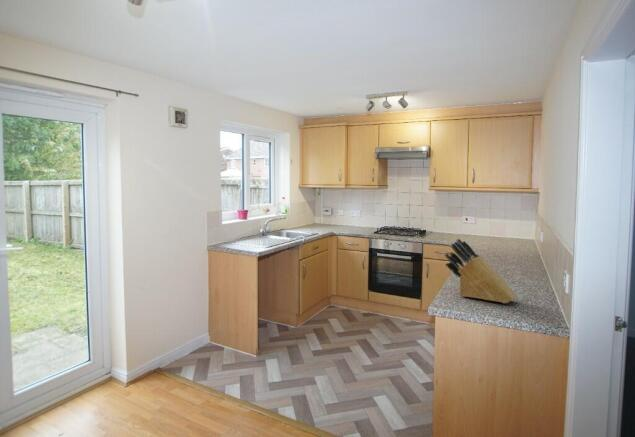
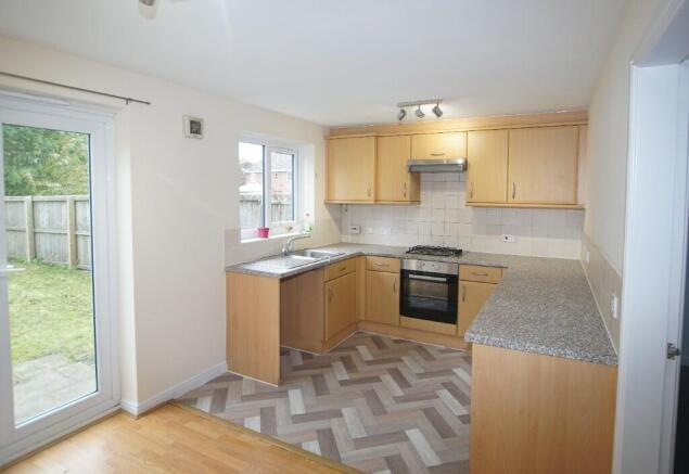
- knife block (479, 268)
